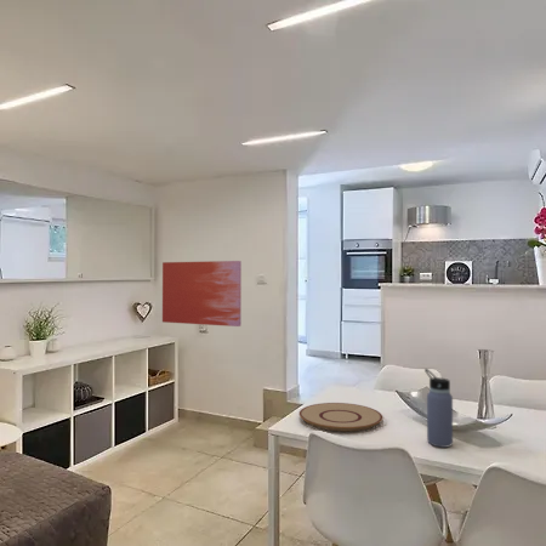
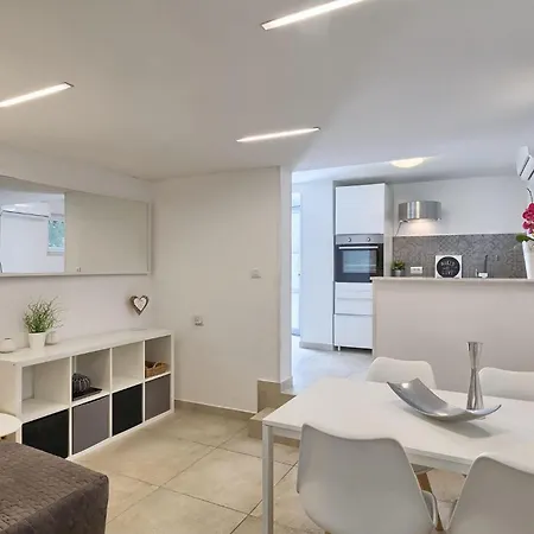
- water bottle (438, 406)
- plate (340, 416)
- wall art (199, 292)
